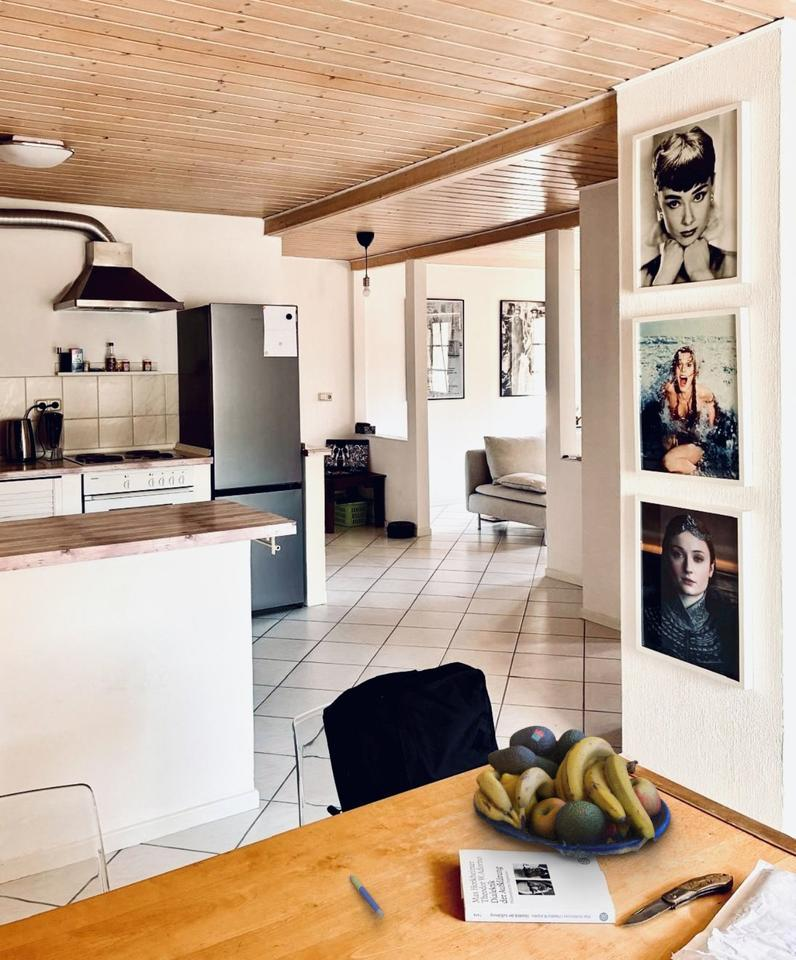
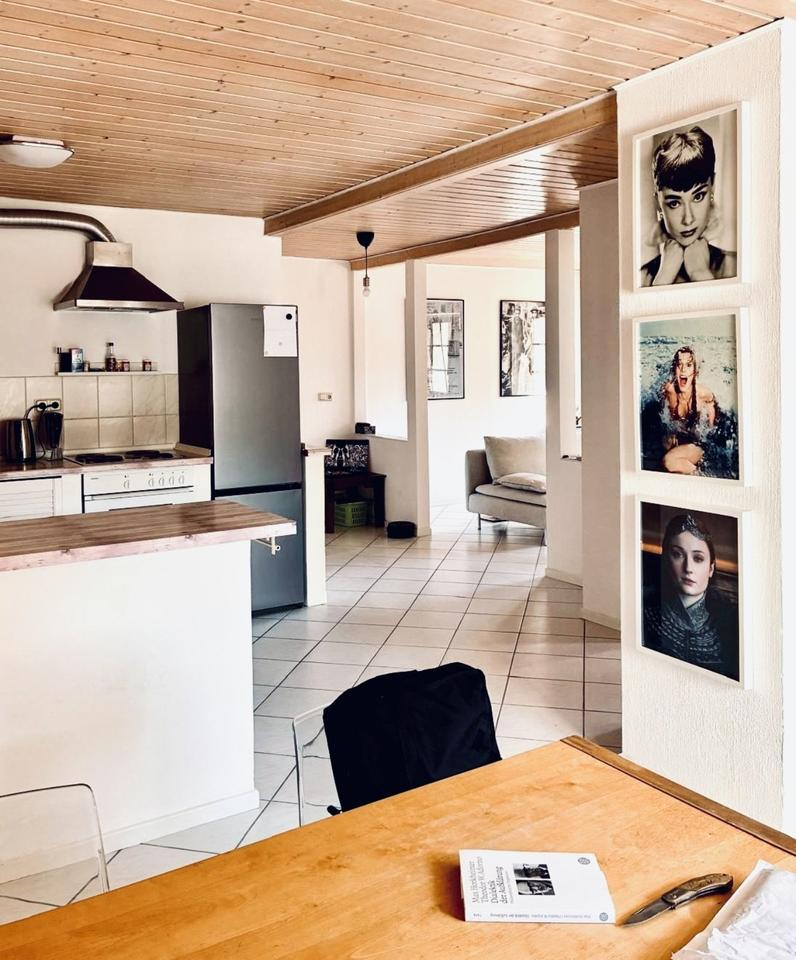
- pen (365, 894)
- fruit bowl (571, 774)
